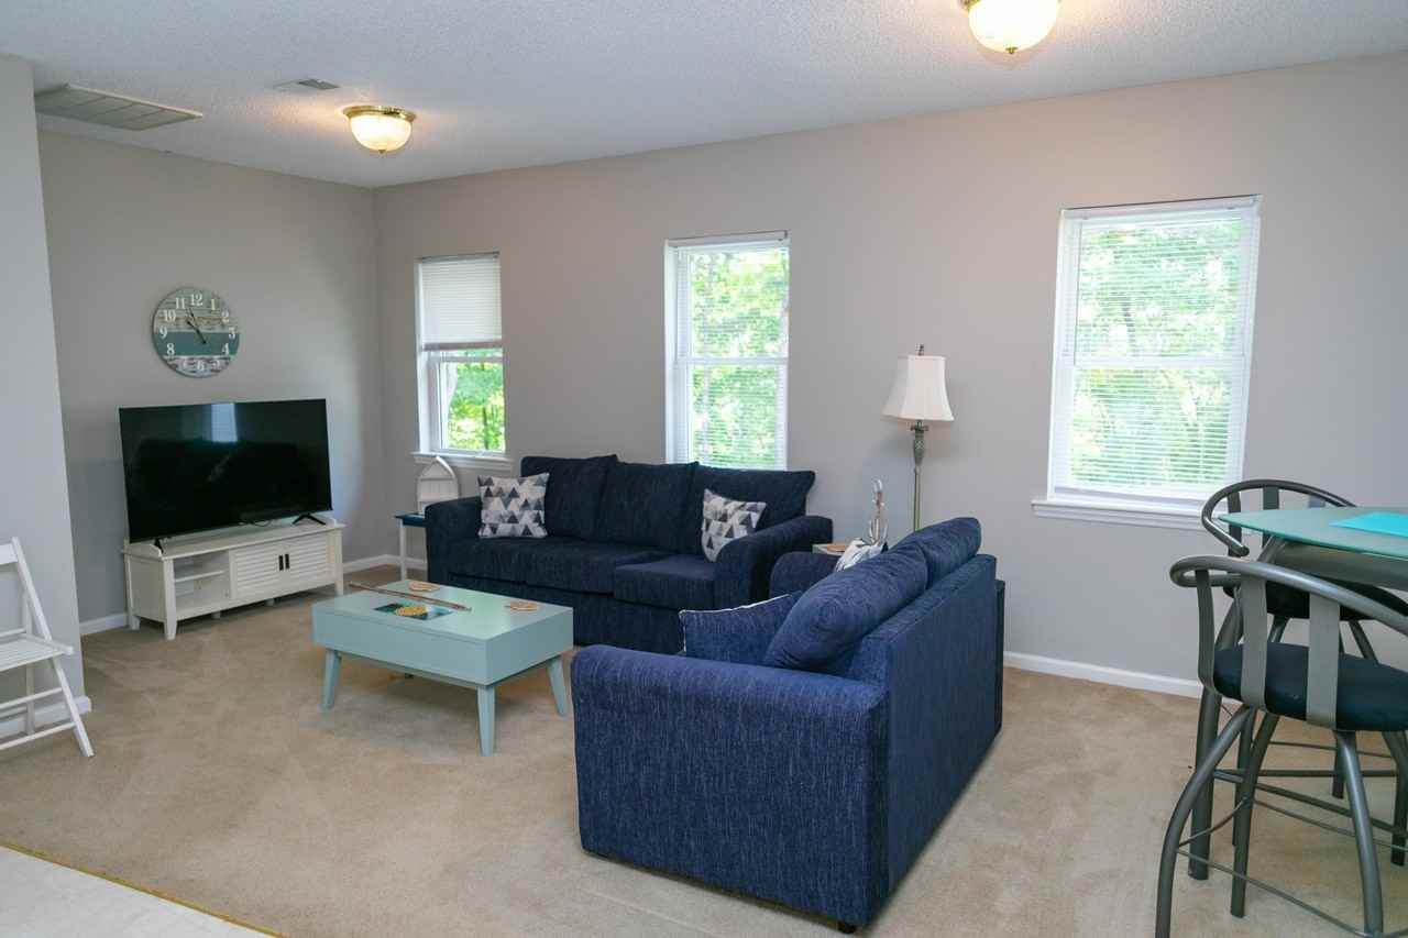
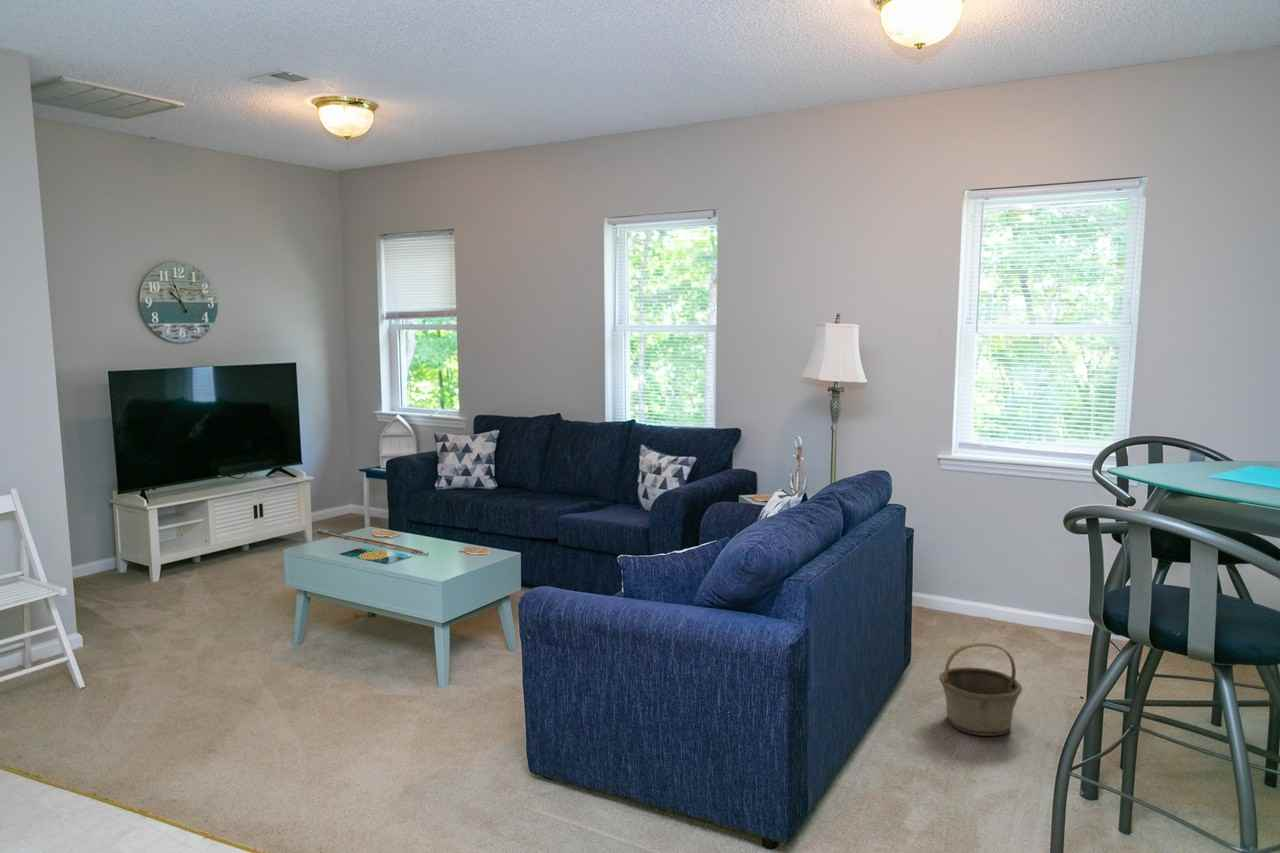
+ basket (979, 684)
